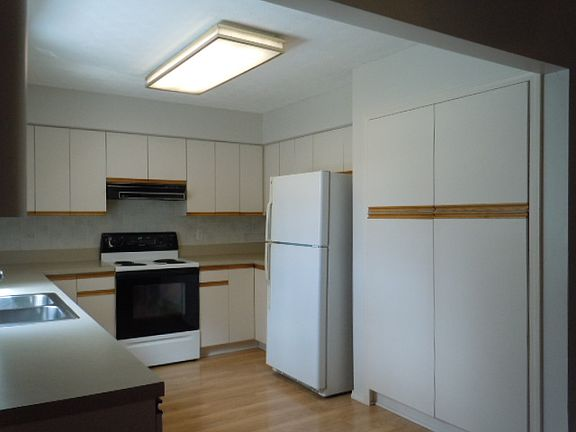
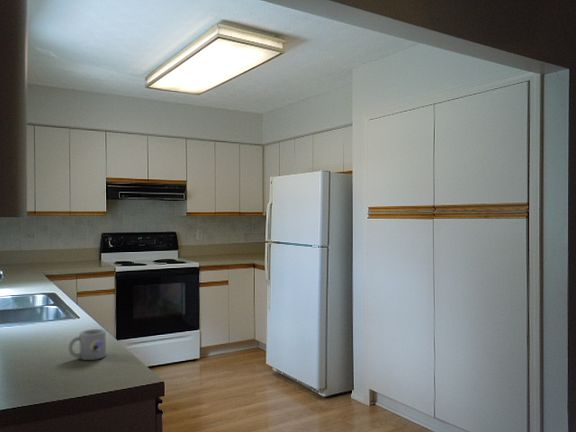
+ mug (87, 344)
